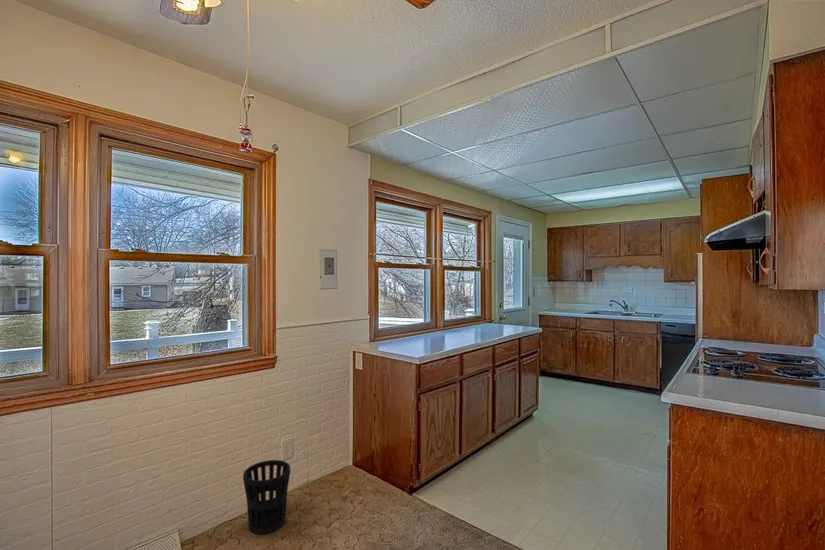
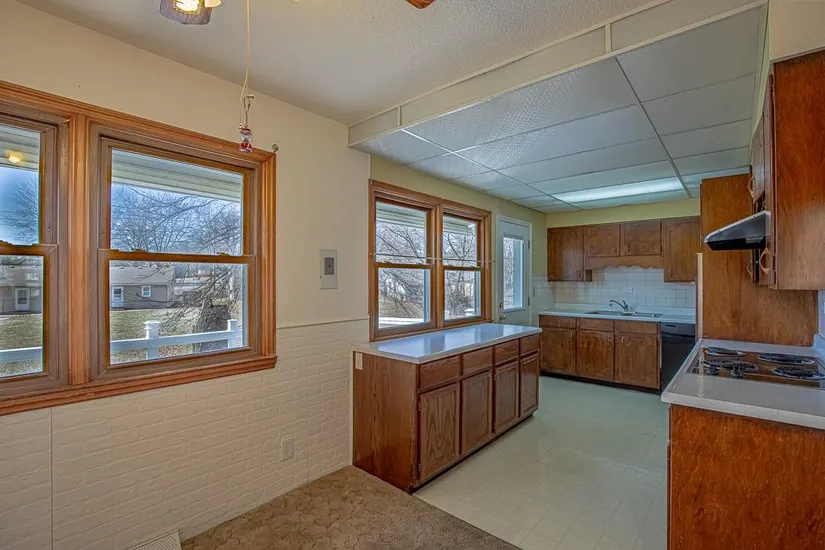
- wastebasket (265, 496)
